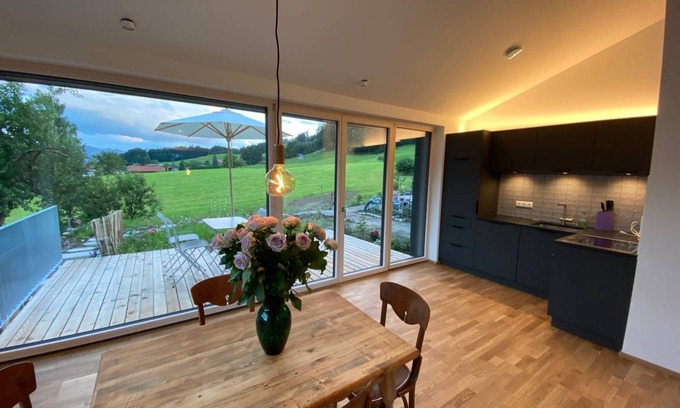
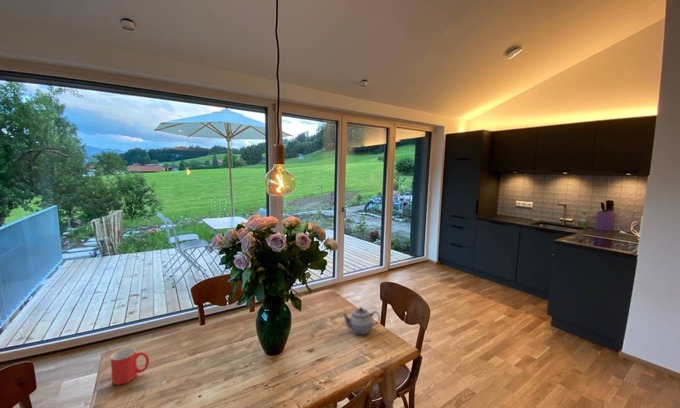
+ teapot (360, 318)
+ mug (130, 364)
